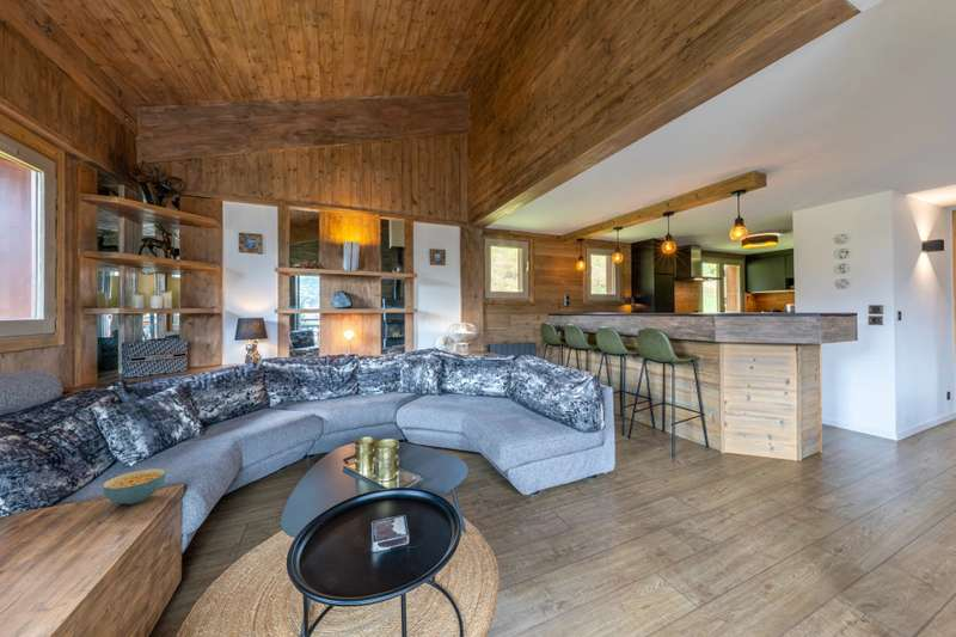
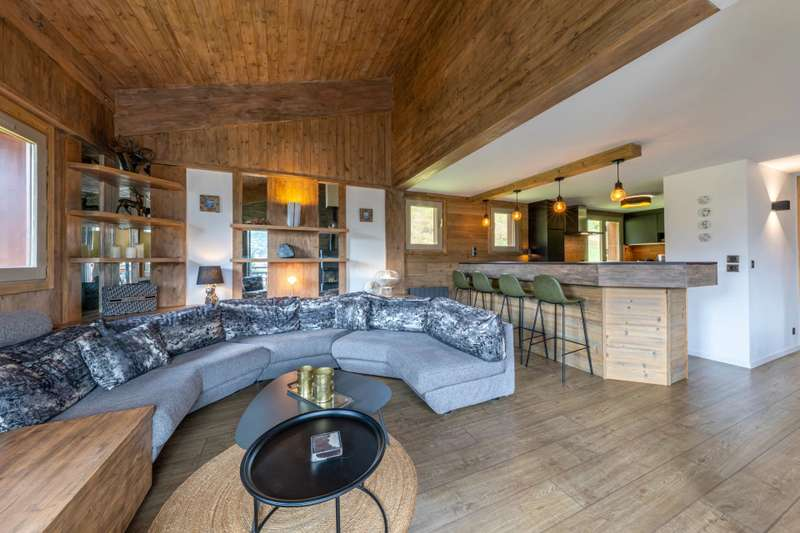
- cereal bowl (135, 489)
